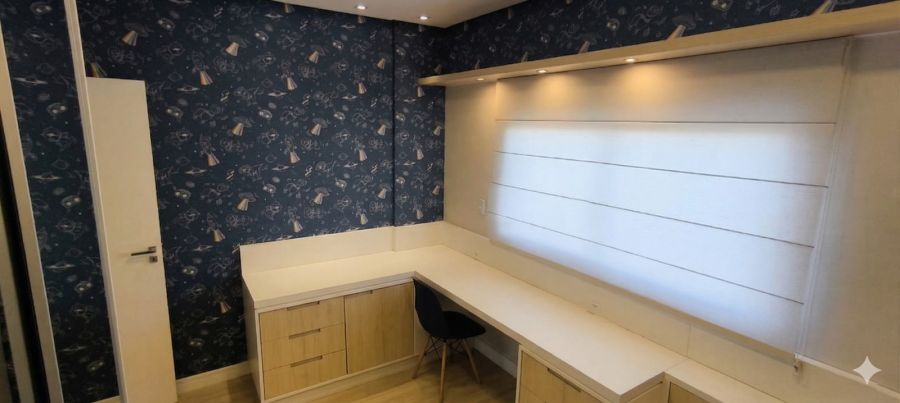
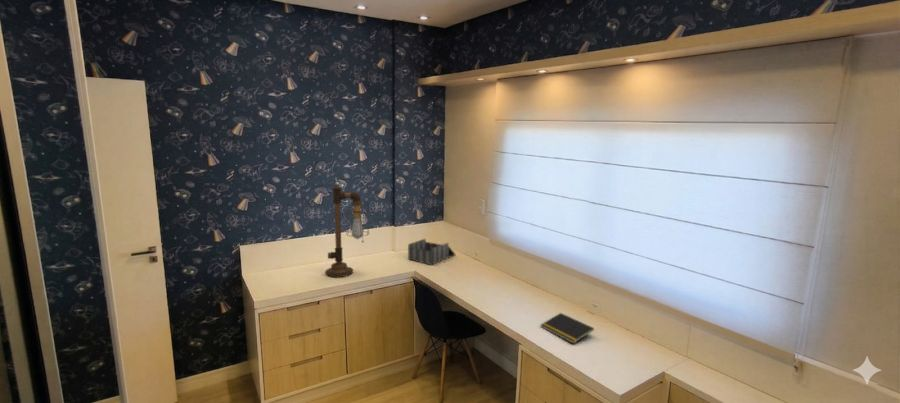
+ notepad (566, 327)
+ desk organizer (432, 249)
+ desk lamp (346, 229)
